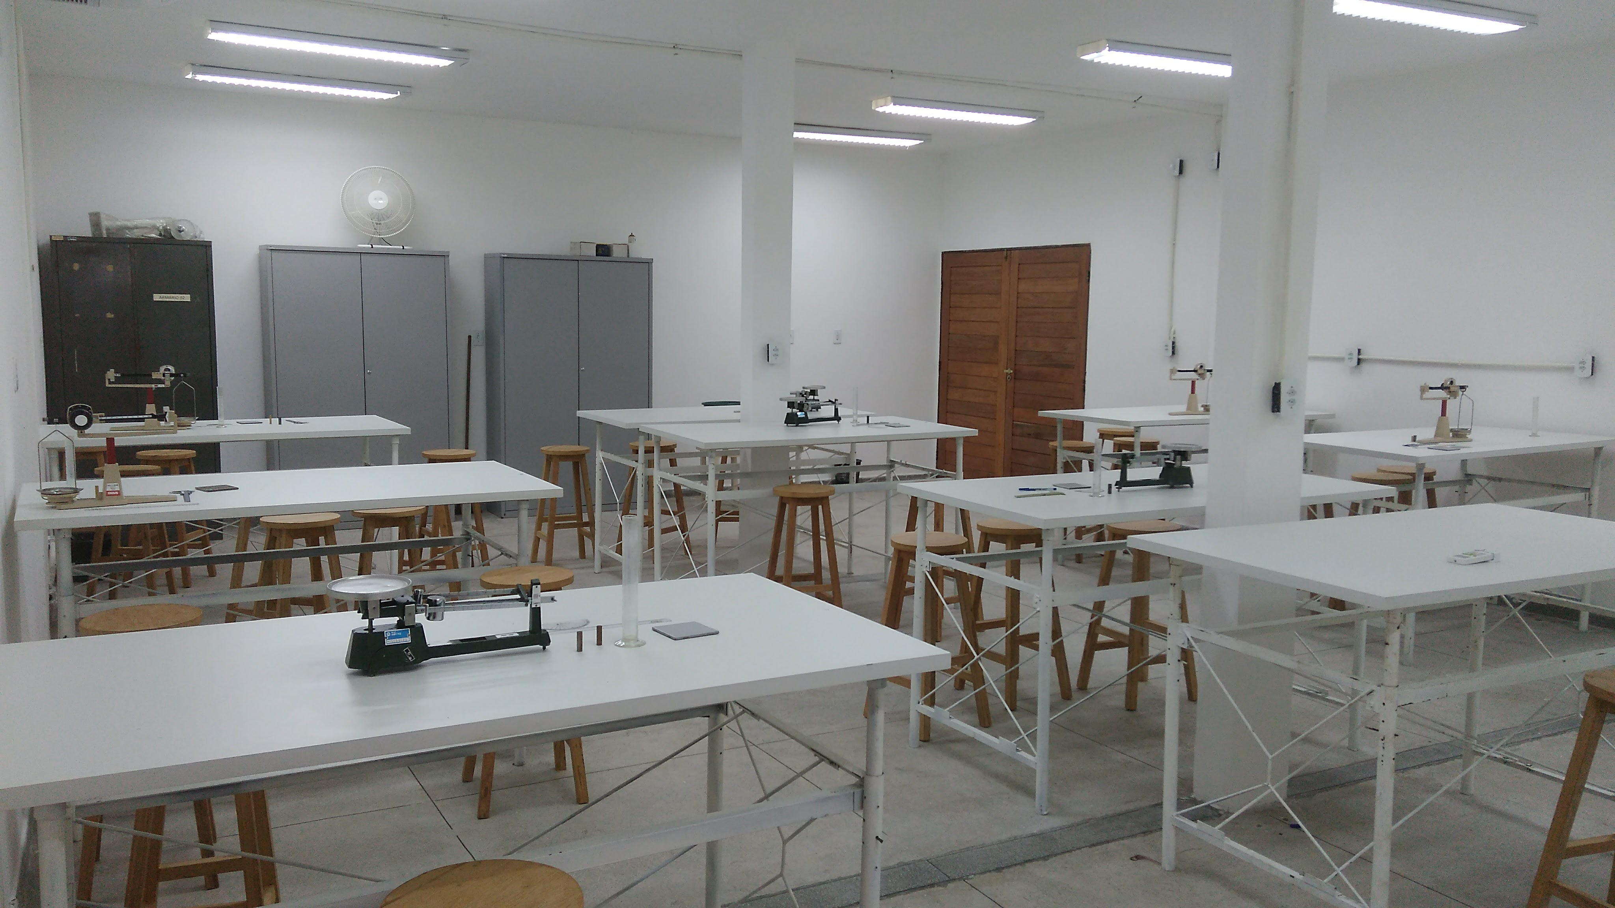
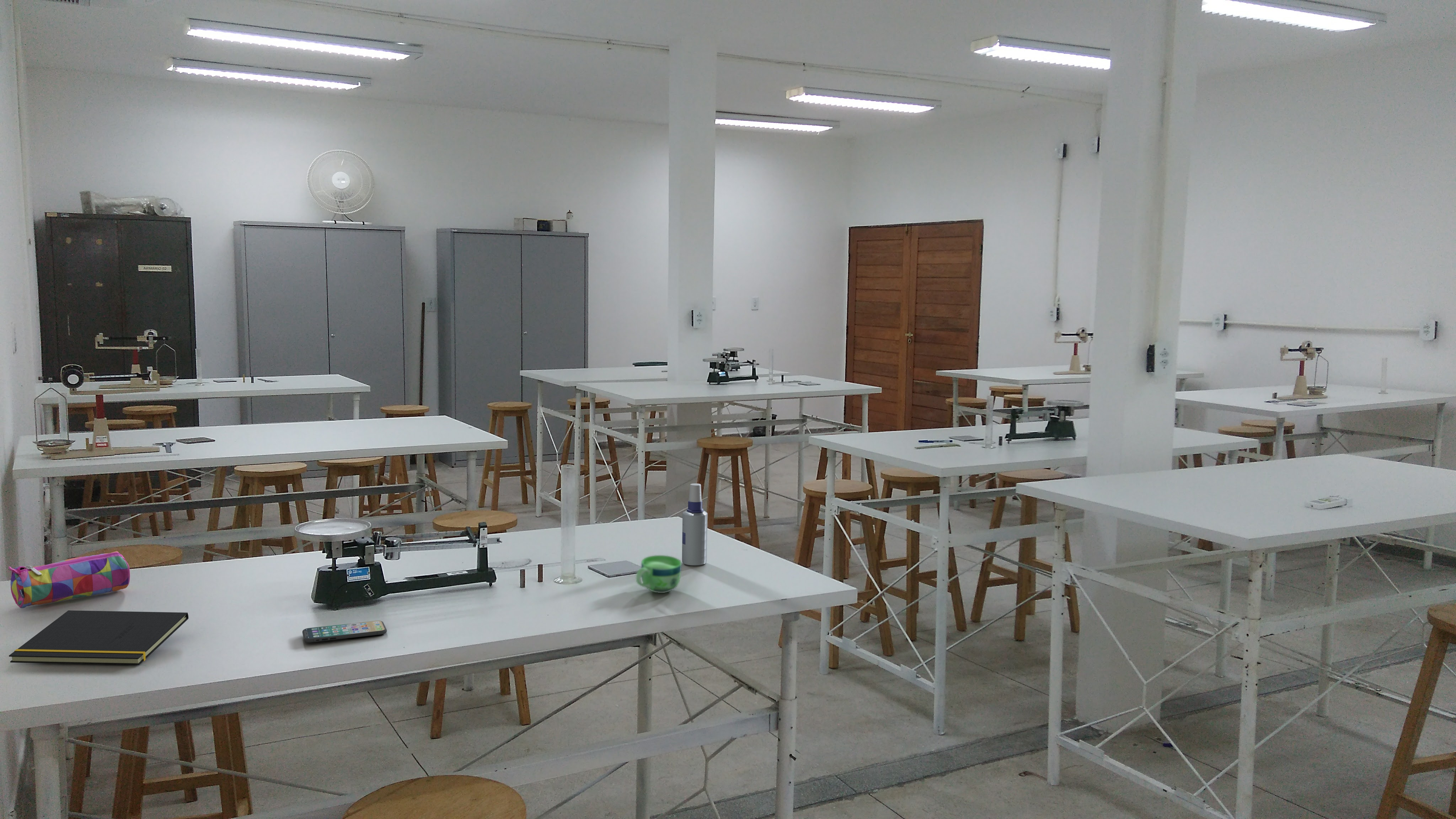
+ spray bottle (695, 524)
+ cup (658, 577)
+ notepad (102, 636)
+ smartphone (345, 631)
+ pencil case (70, 578)
